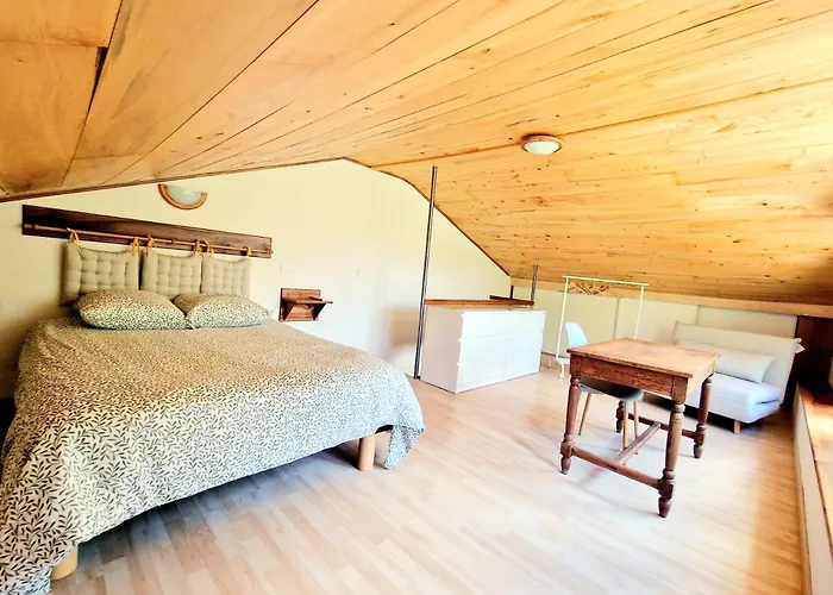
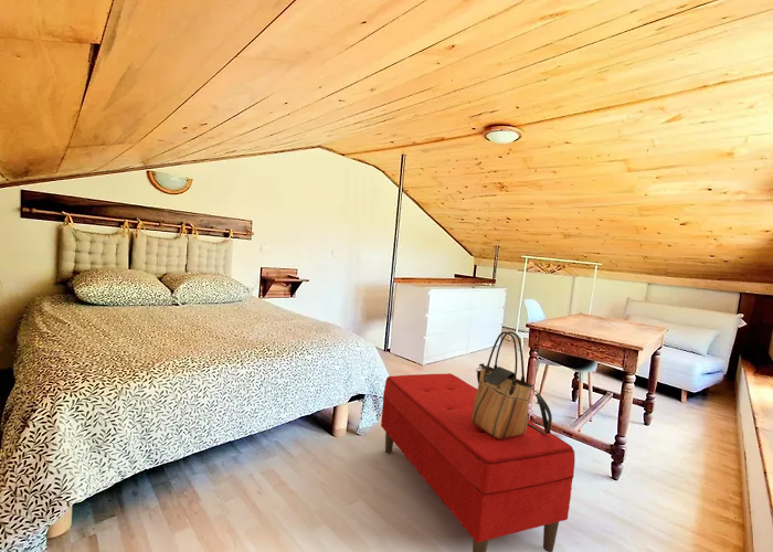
+ tote bag (515, 380)
+ bench (458, 448)
